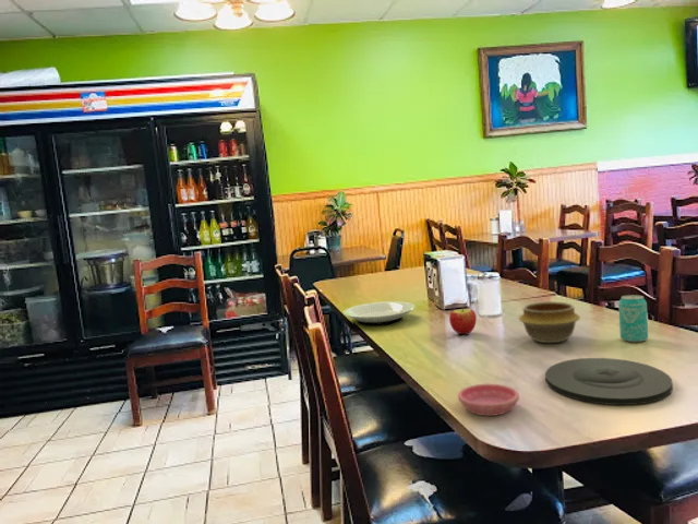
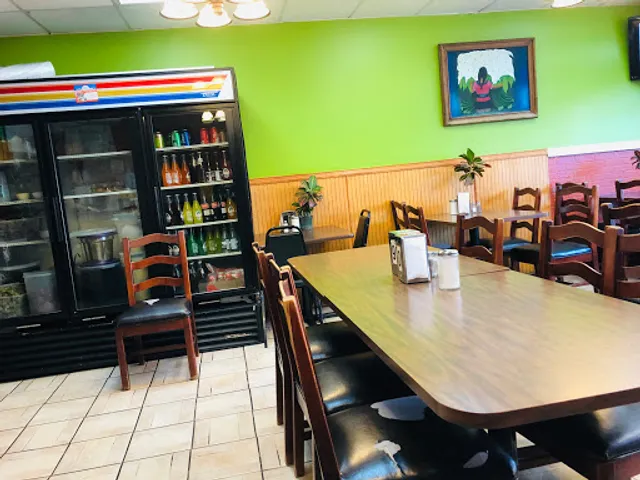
- plate (378, 313)
- bowl (549, 322)
- plate (605, 374)
- saucer (488, 400)
- beverage can (633, 318)
- apple (462, 318)
